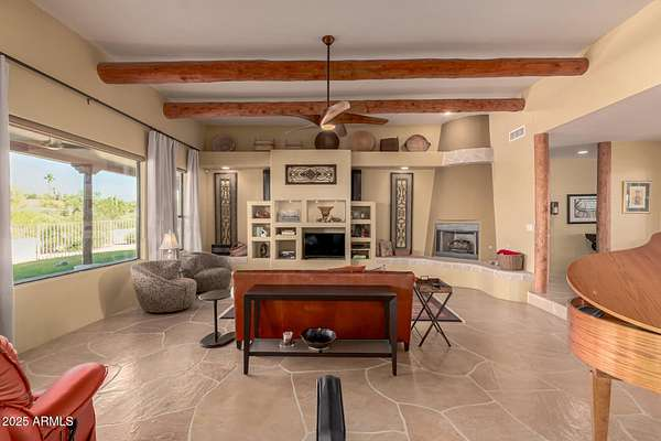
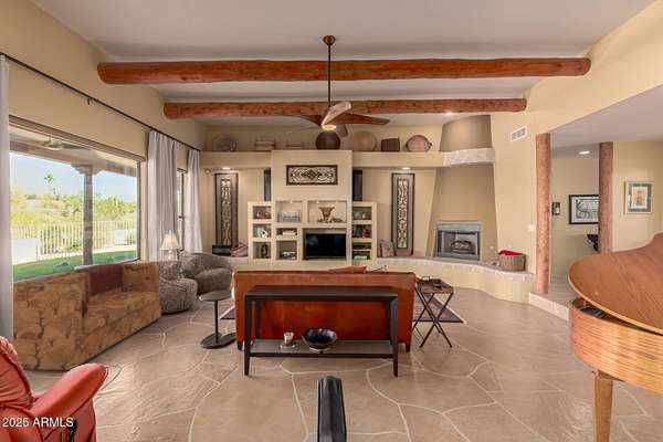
+ loveseat (94, 305)
